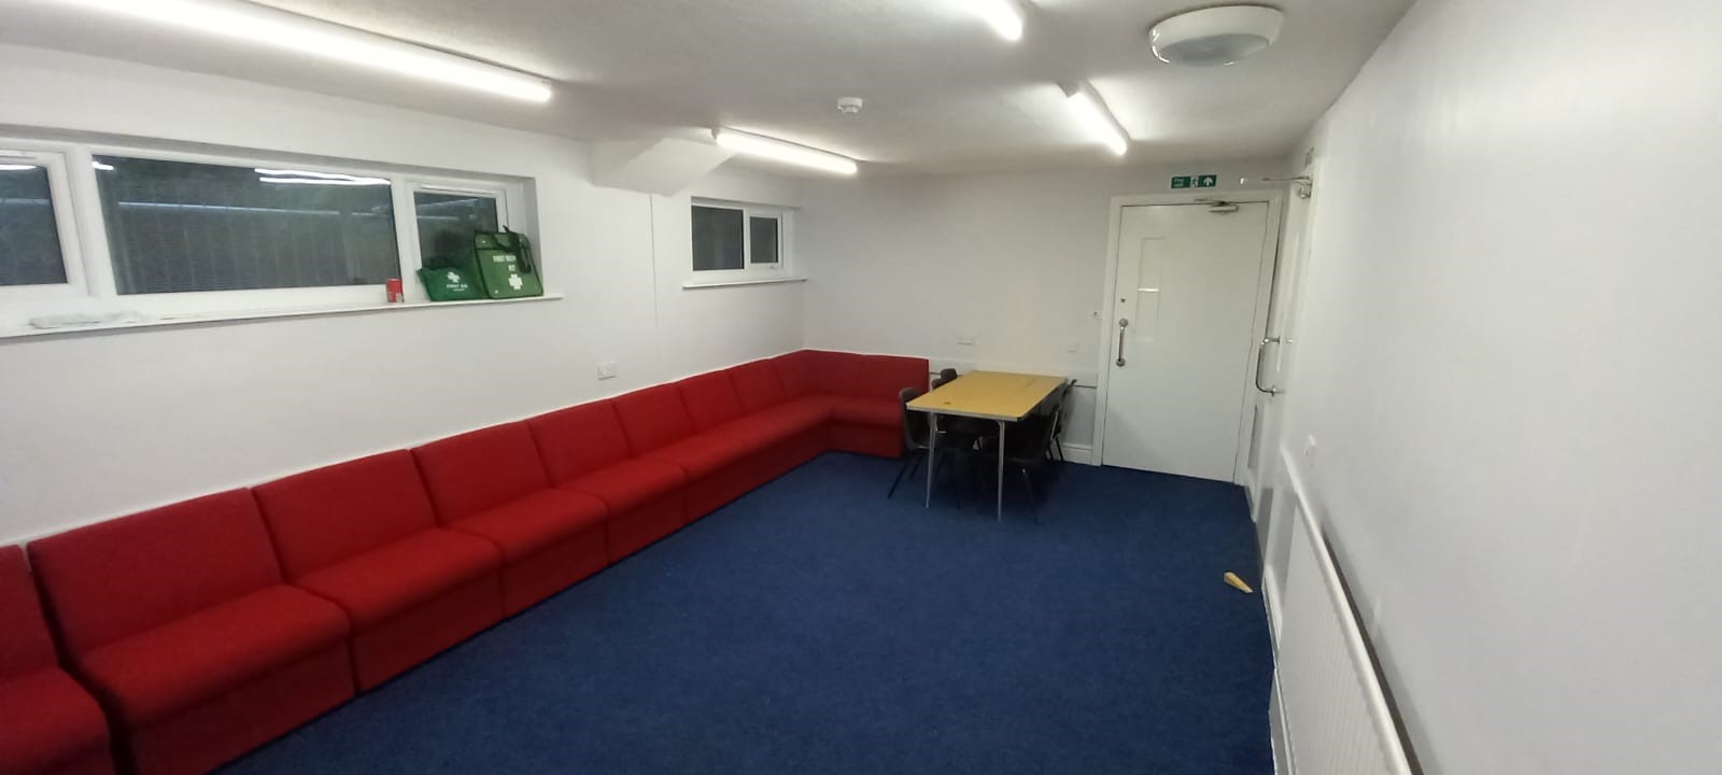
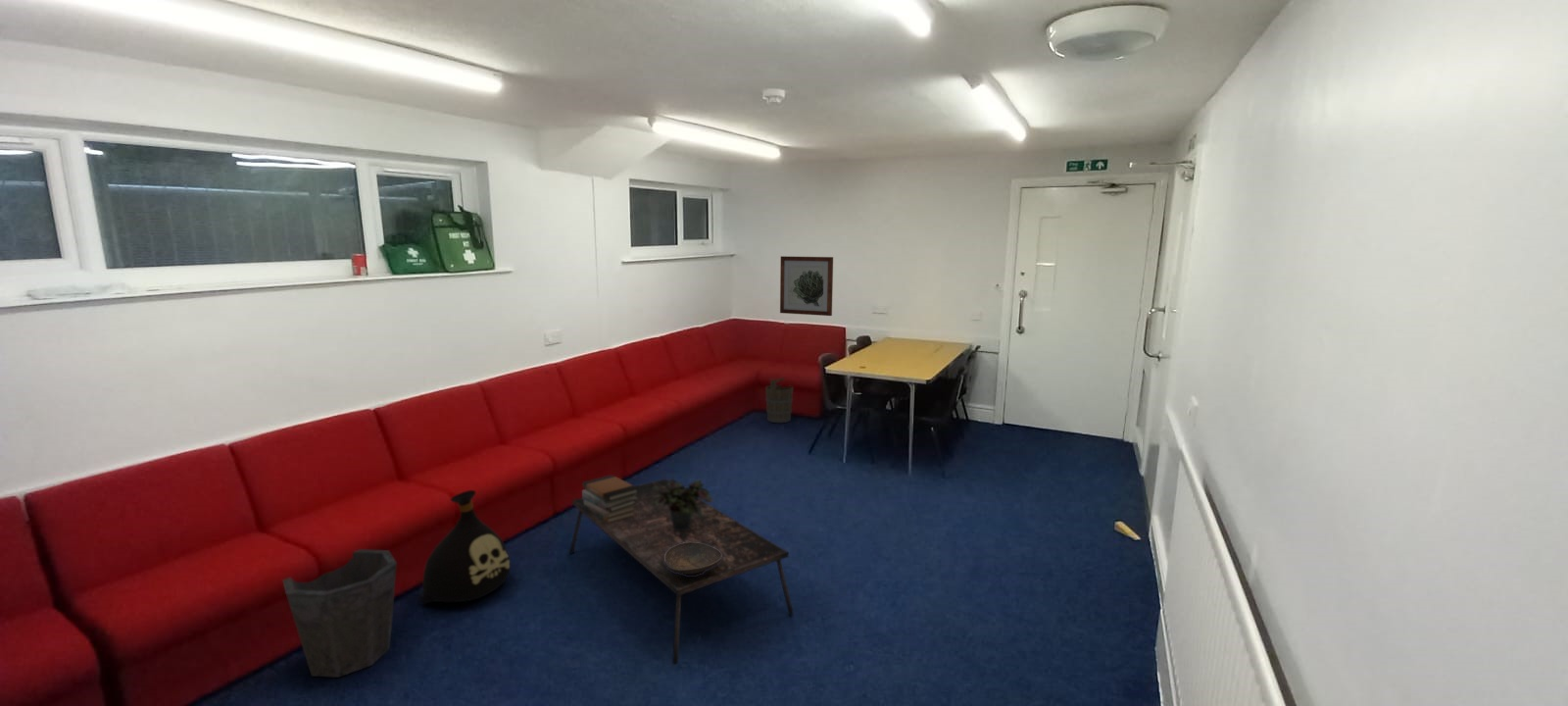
+ potted plant (682, 505)
+ bag (466, 541)
+ bucket (779, 398)
+ coffee table (667, 549)
+ waste bin (345, 613)
+ book stack (610, 497)
+ decorative bowl (693, 561)
+ wall art (806, 285)
